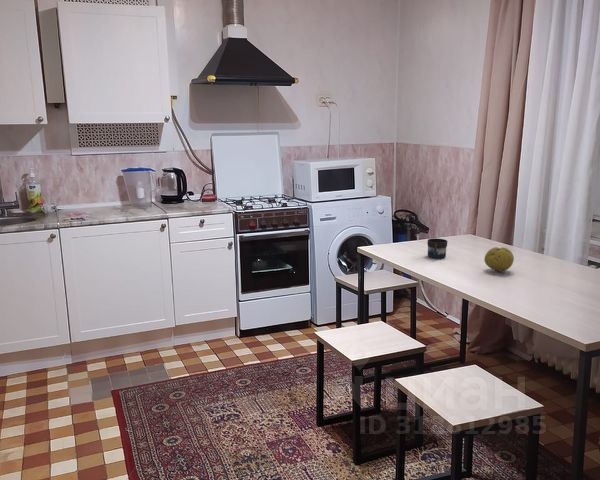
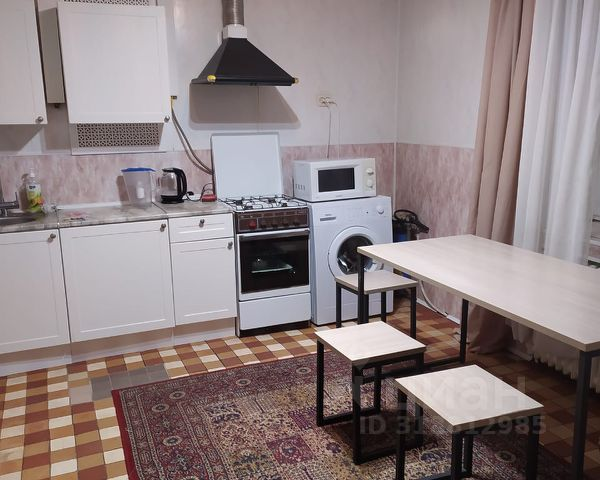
- fruit (499, 259)
- mug (438, 249)
